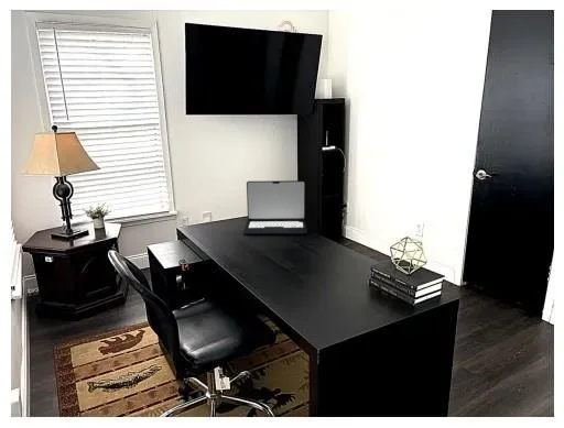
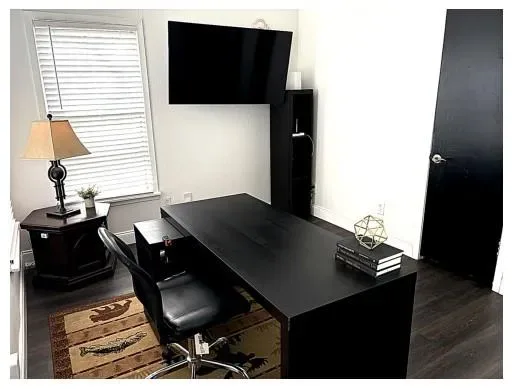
- laptop (275, 206)
